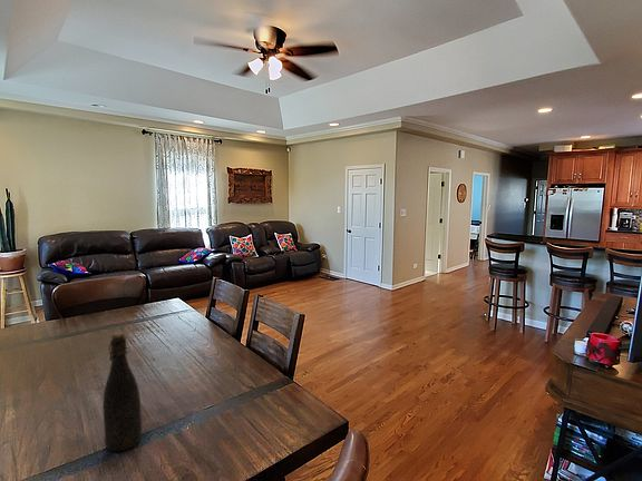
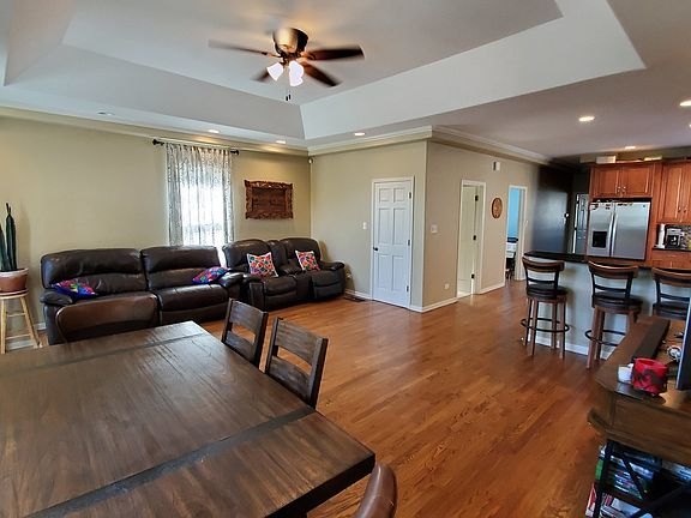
- bottle (120, 389)
